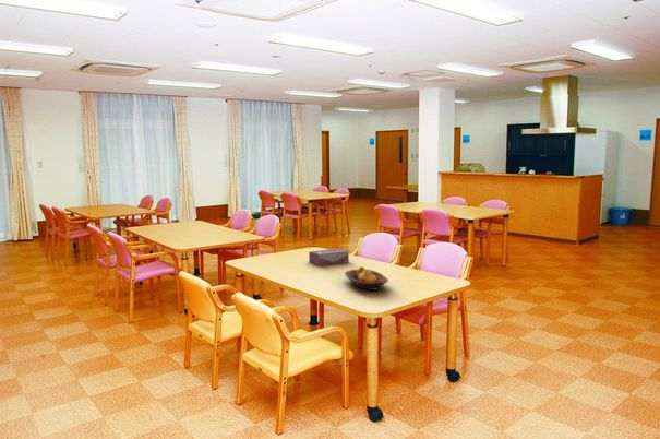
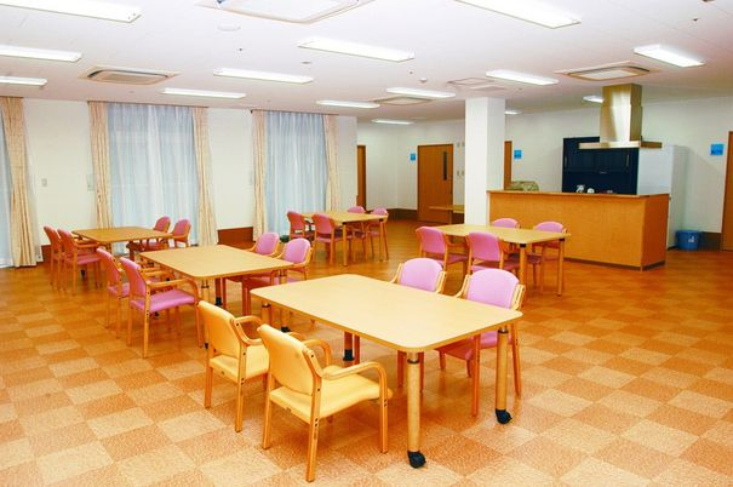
- fruit bowl (365, 276)
- tissue box (328, 256)
